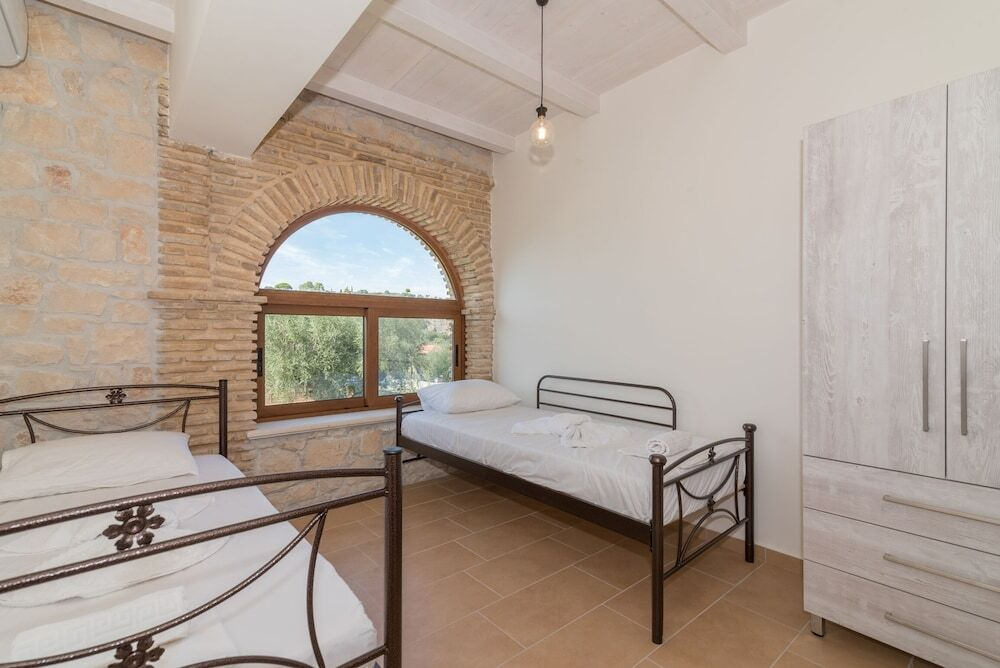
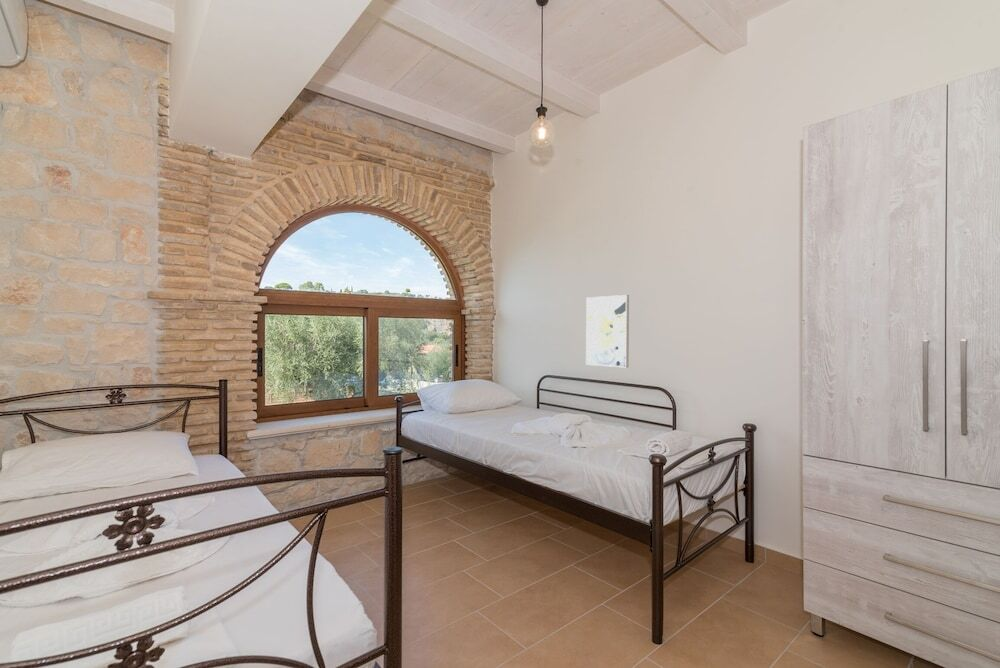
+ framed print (606, 331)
